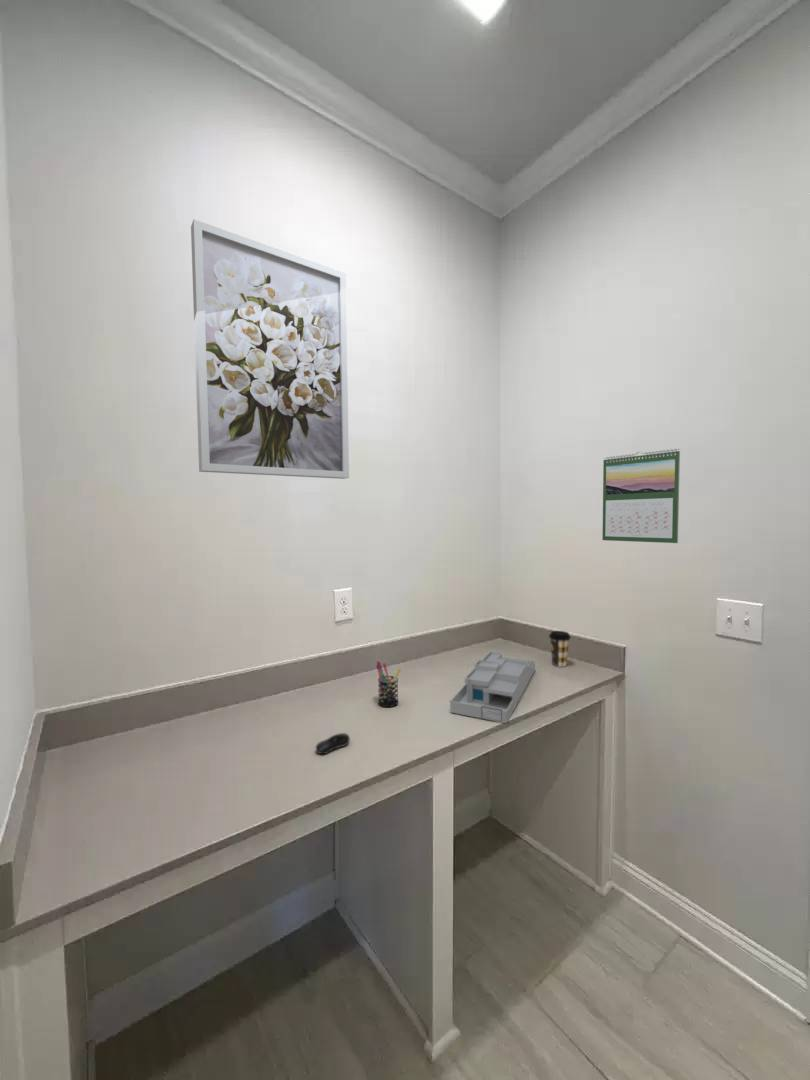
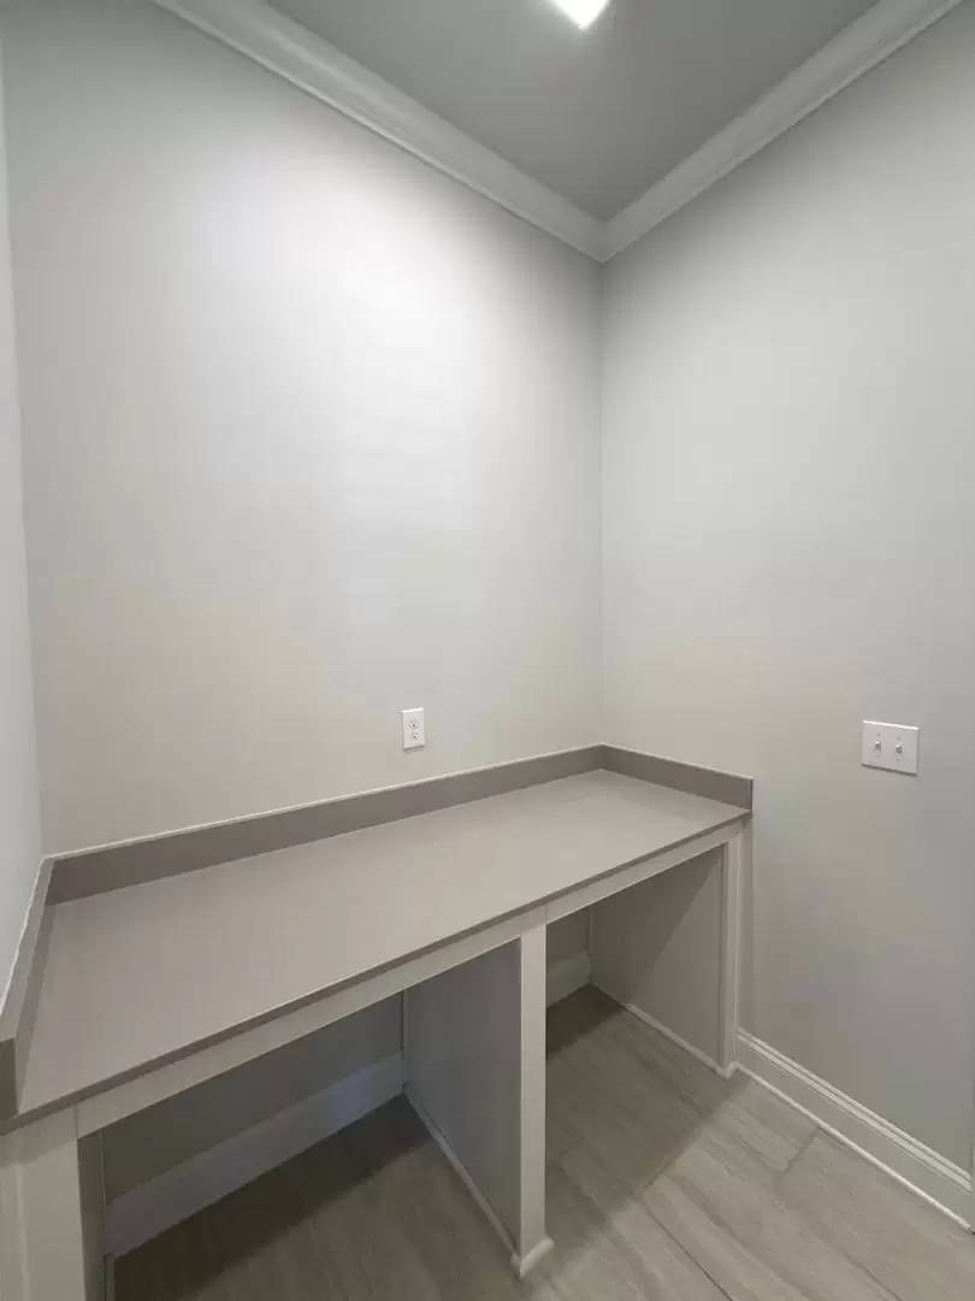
- coffee cup (559, 648)
- wall art (277, 364)
- computer mouse (340, 737)
- calendar (638, 496)
- pen holder (386, 683)
- desk organizer (497, 676)
